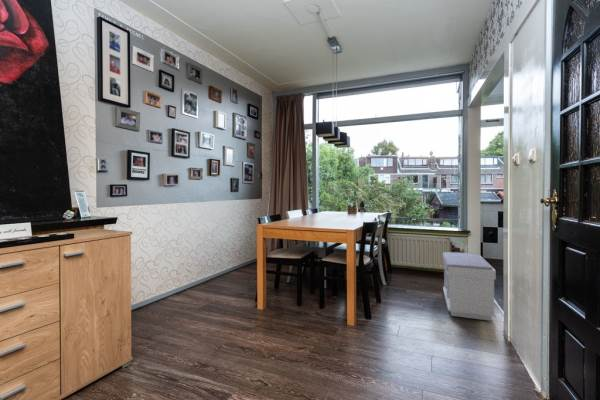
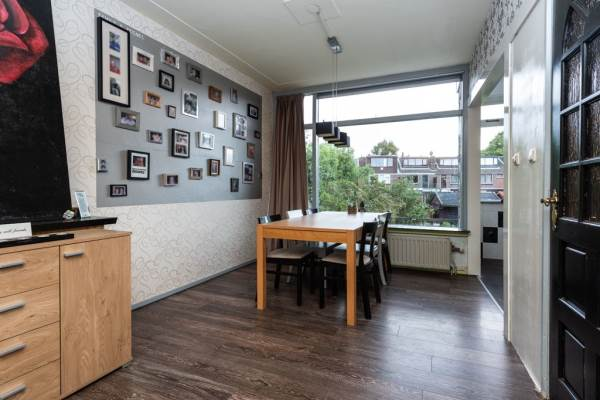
- bench (465, 281)
